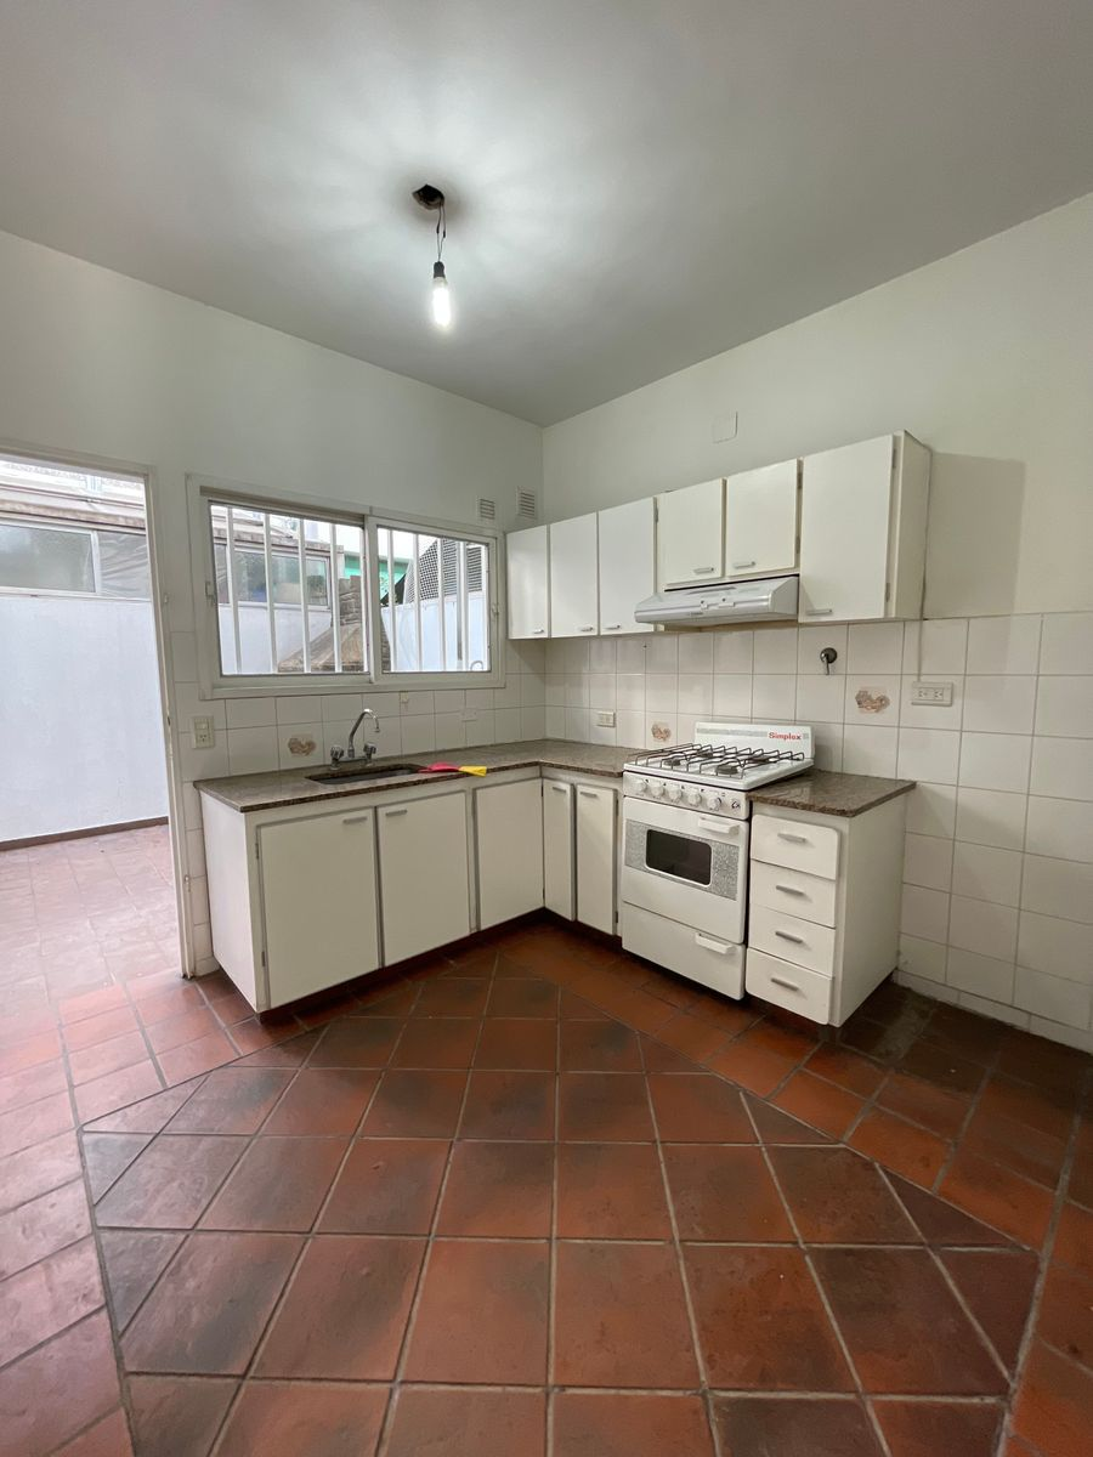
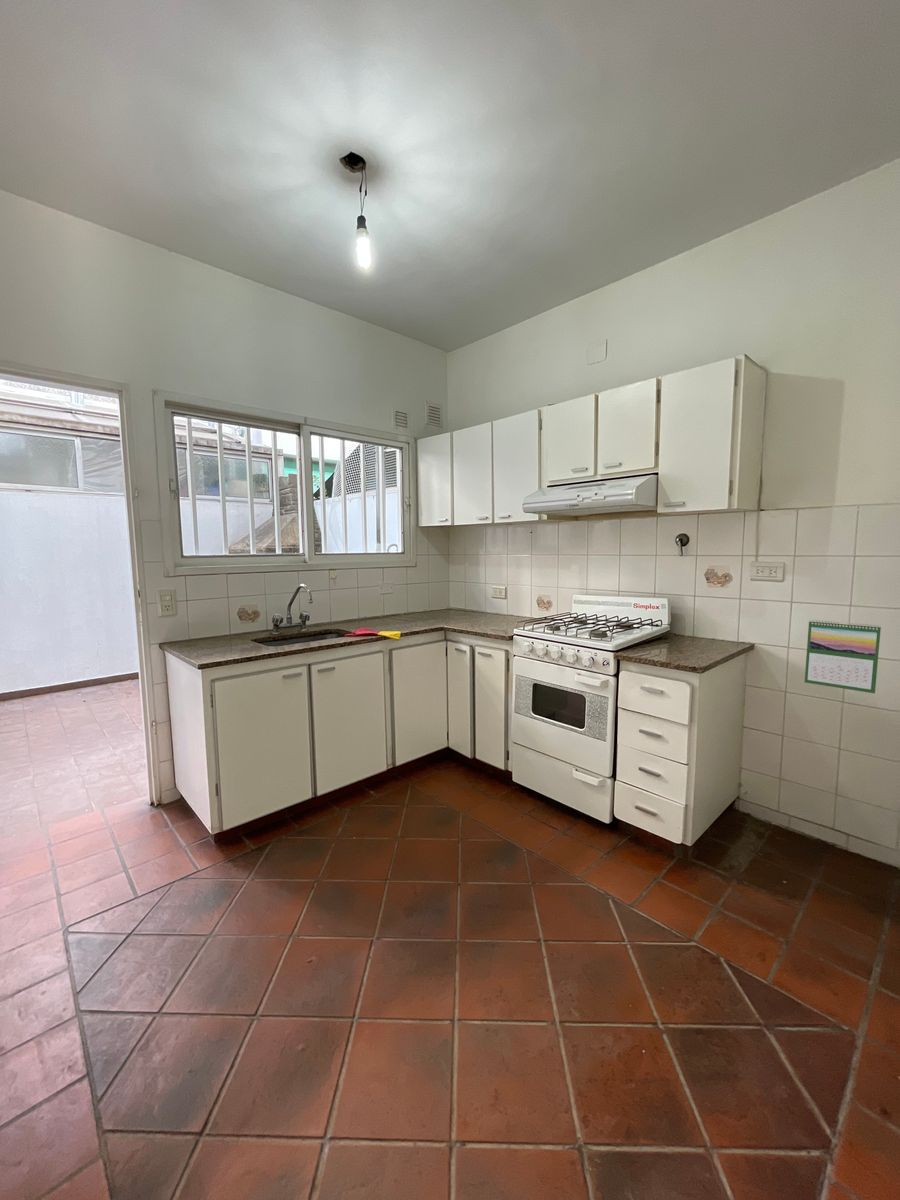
+ calendar (841, 654)
